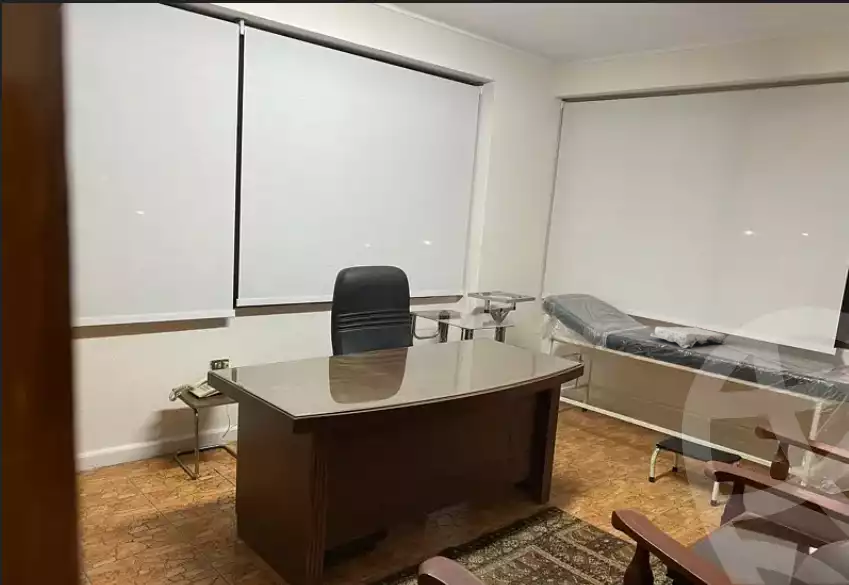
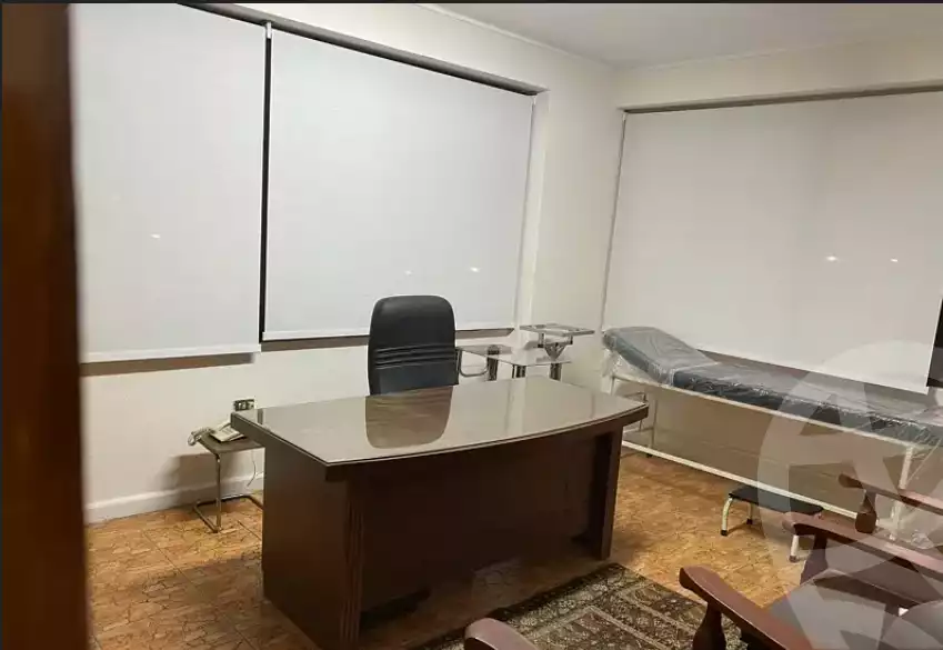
- stone plaque (690, 334)
